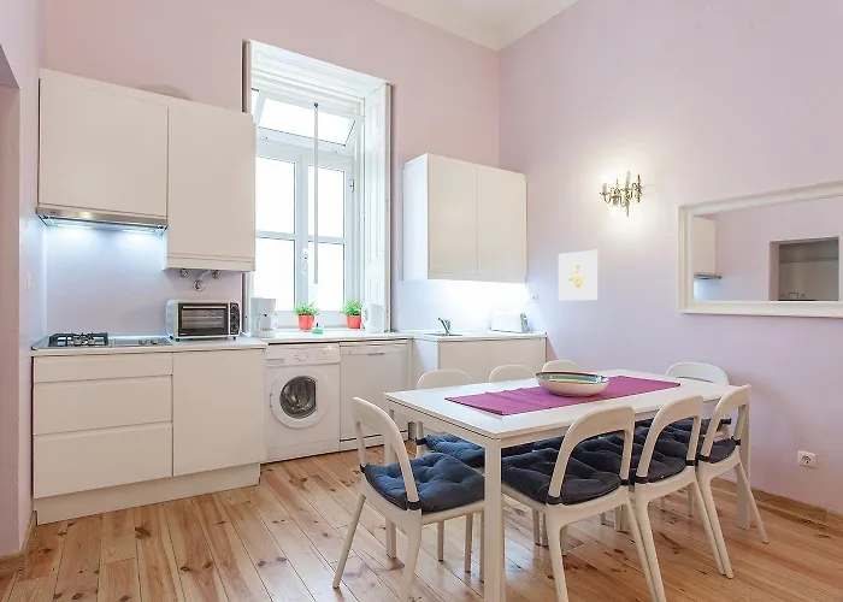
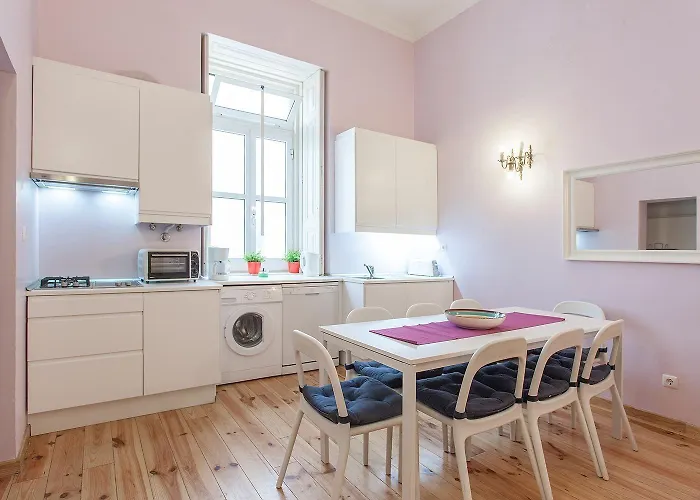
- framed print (577, 276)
